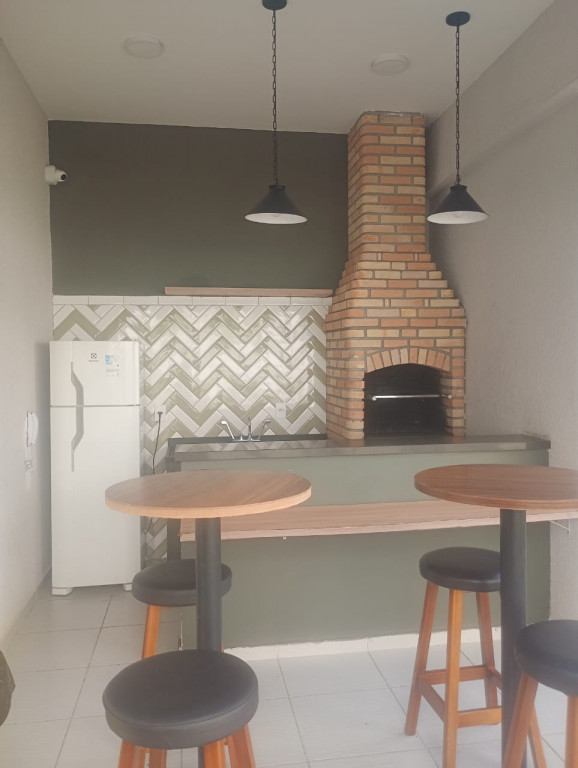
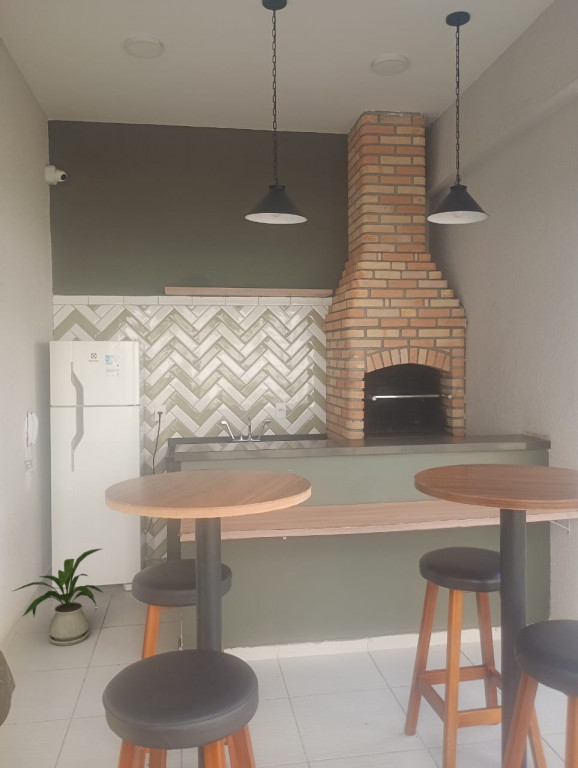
+ house plant (60, 596)
